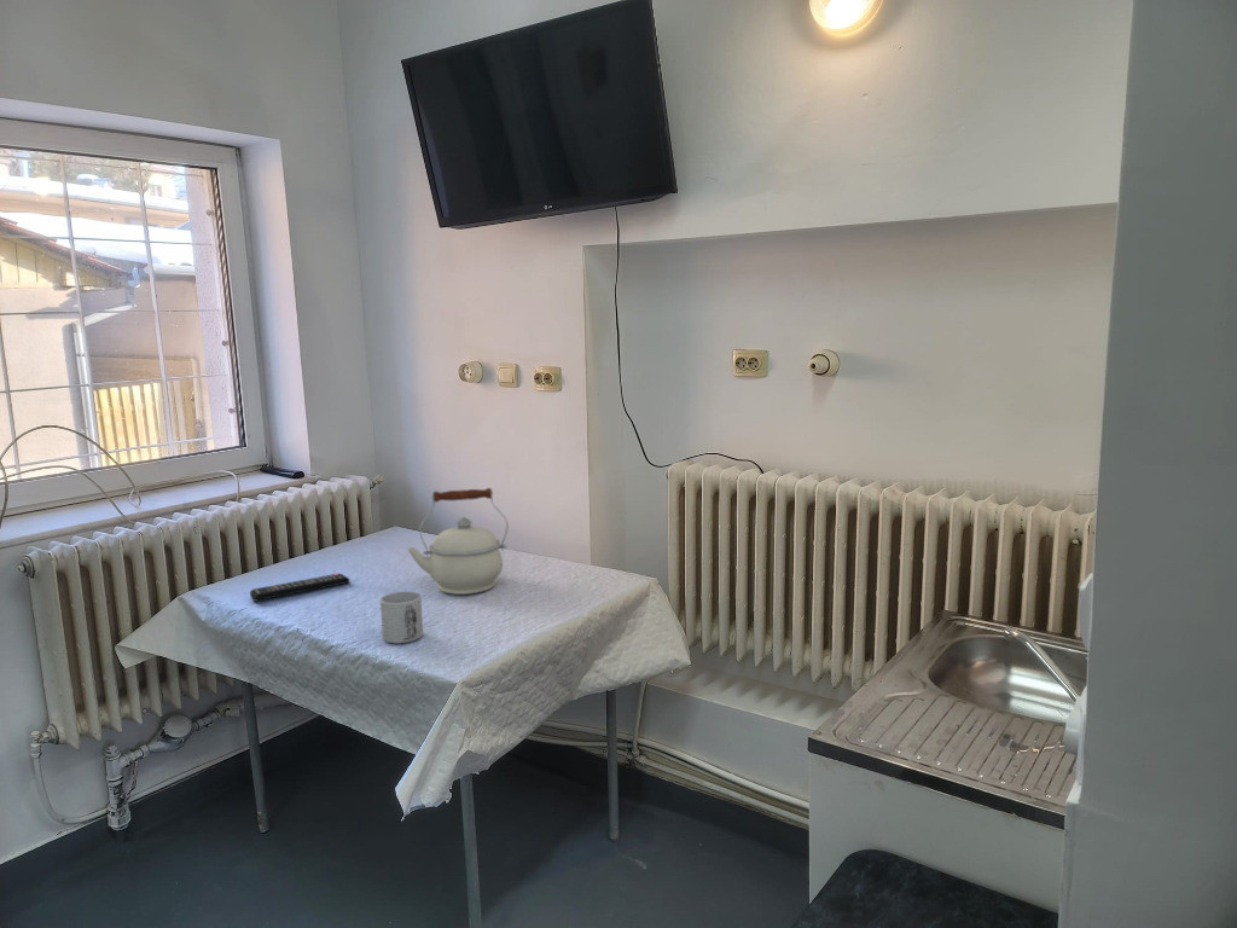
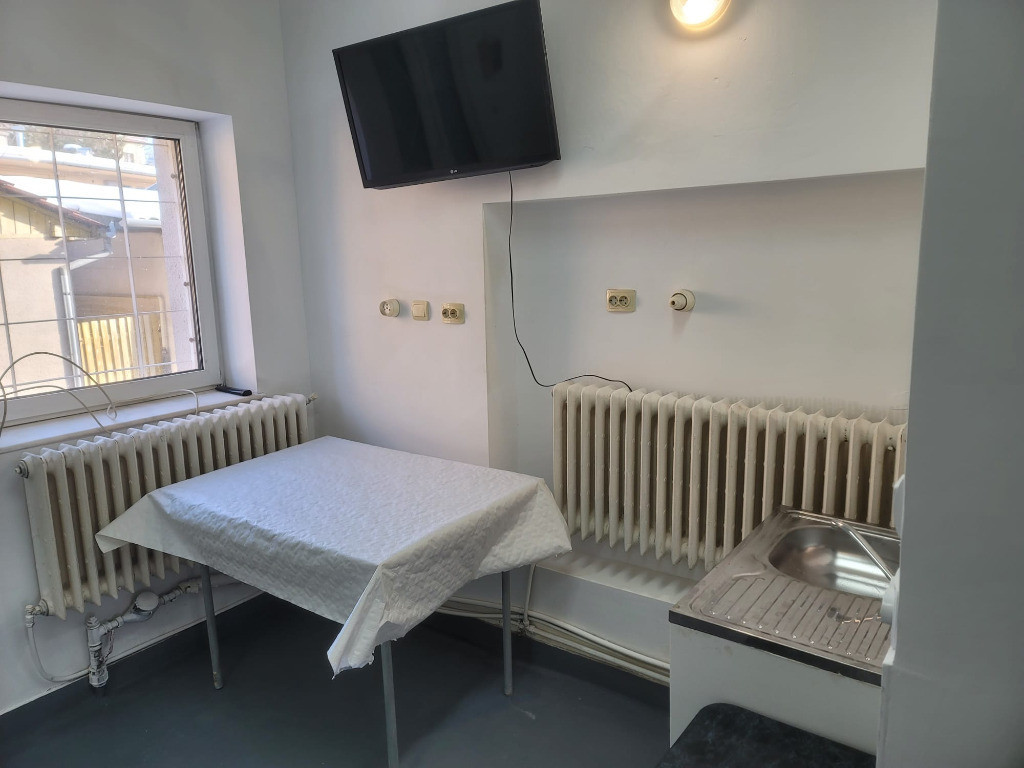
- remote control (301, 586)
- mug (397, 615)
- kettle (458, 539)
